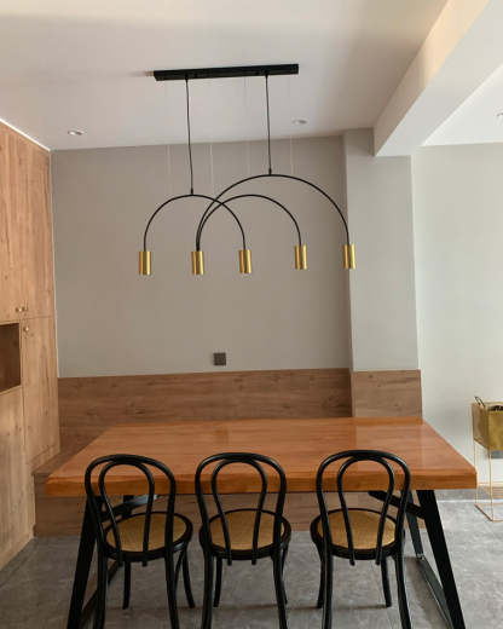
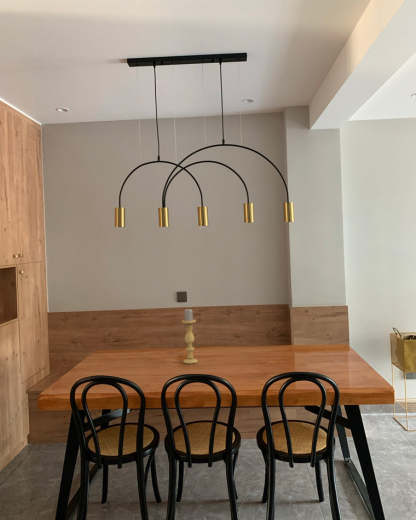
+ candle holder (189, 335)
